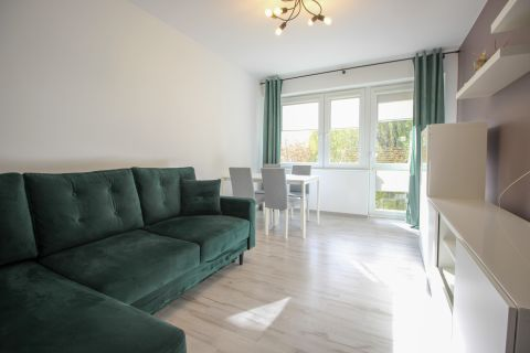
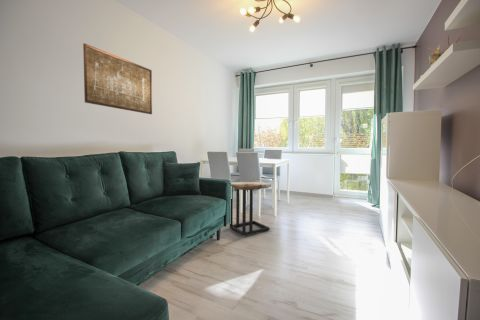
+ wall art (122, 84)
+ side table (250, 206)
